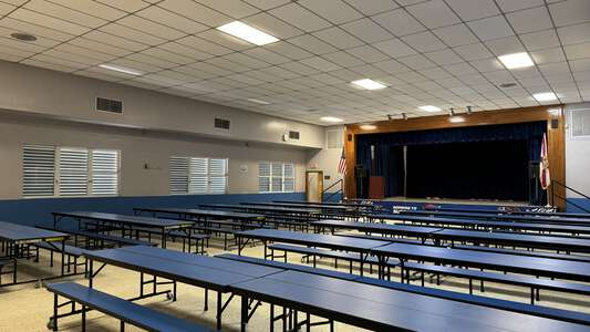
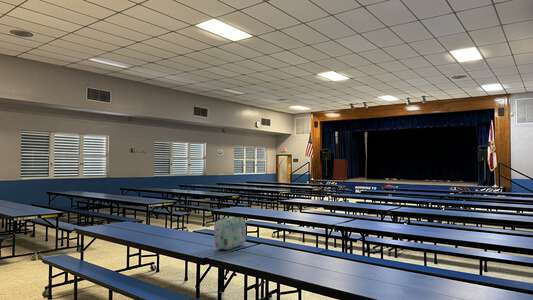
+ lunch box (230, 232)
